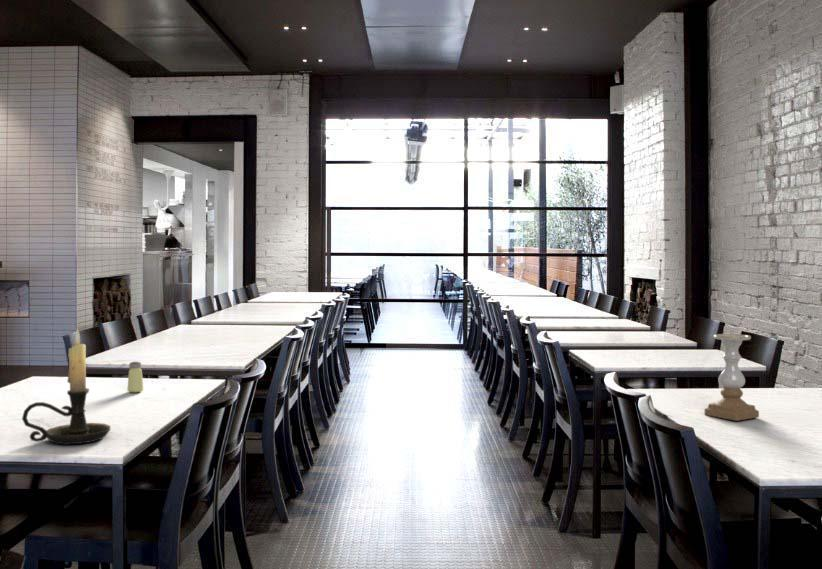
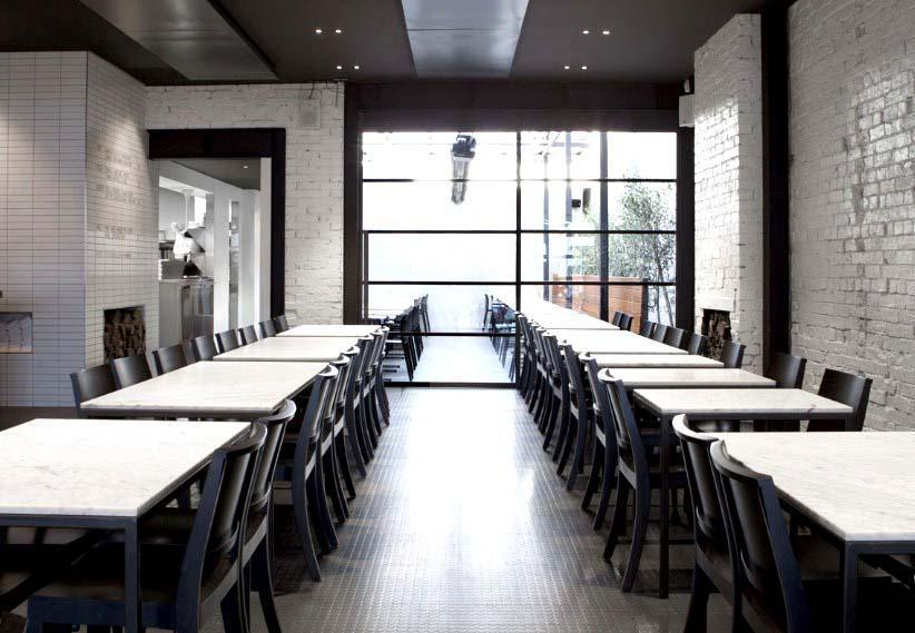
- candle holder (68, 382)
- saltshaker (135, 376)
- candle holder (731, 375)
